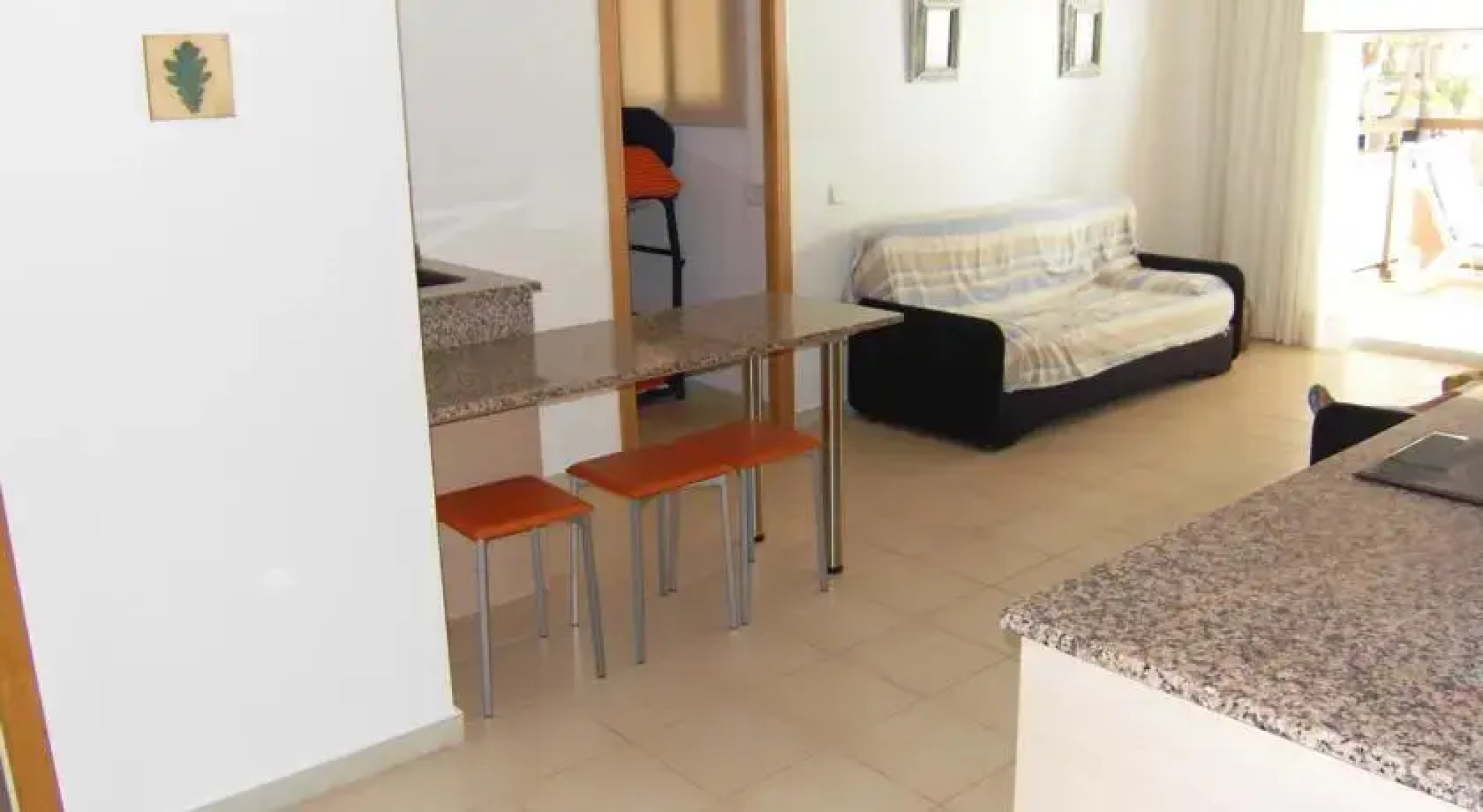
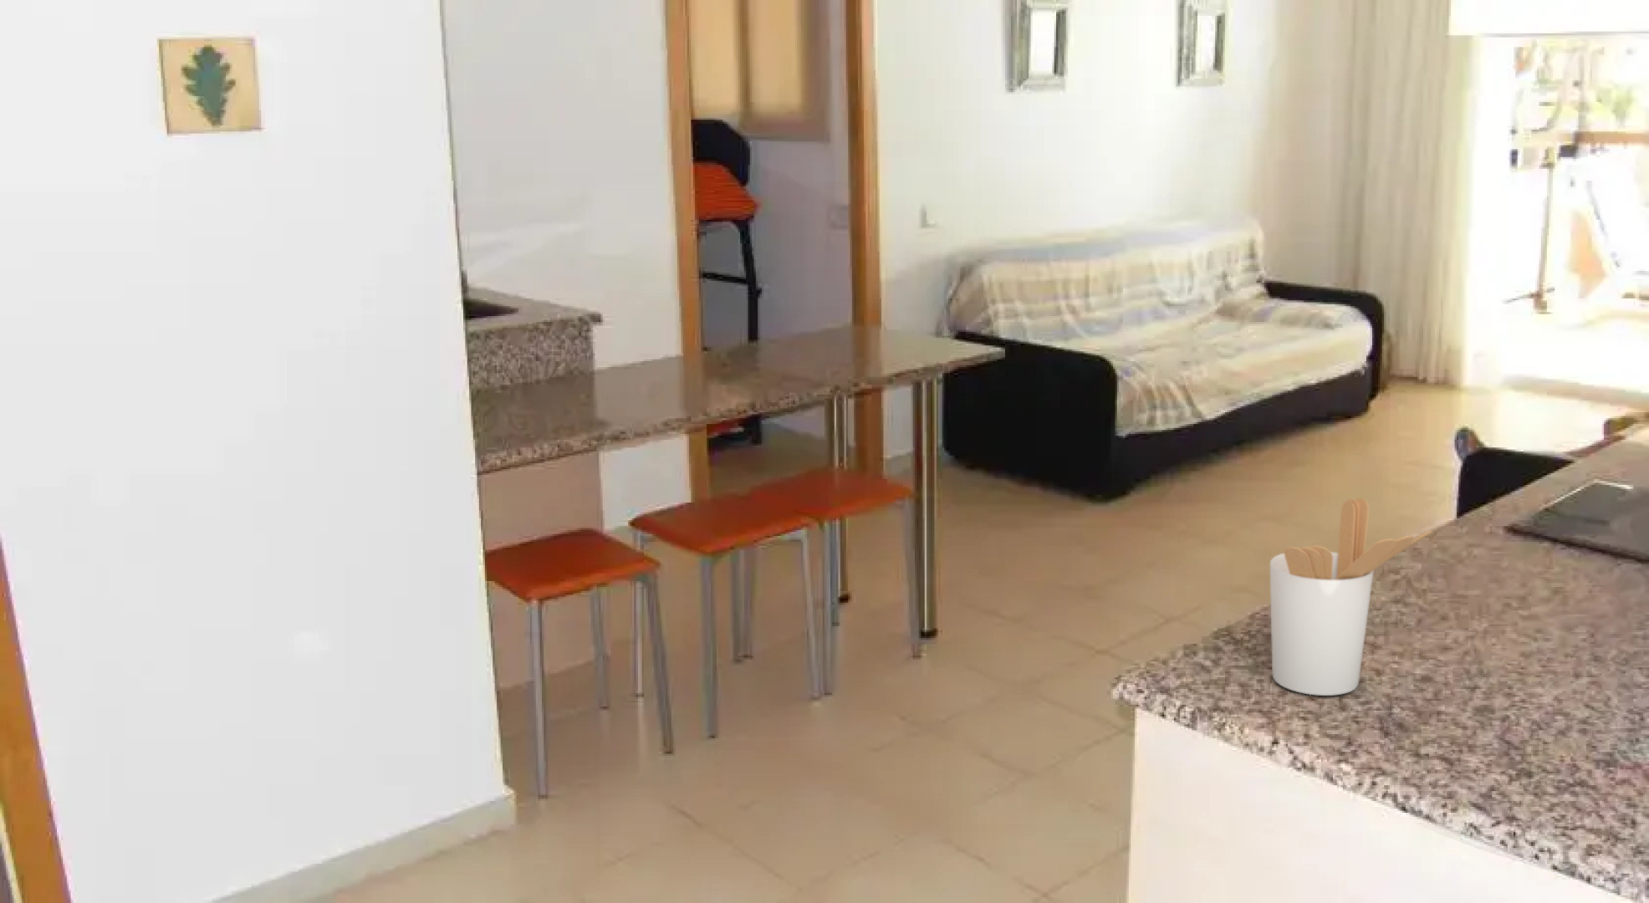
+ utensil holder (1343, 601)
